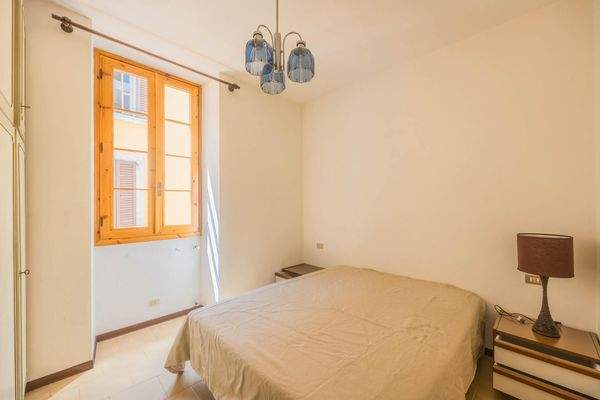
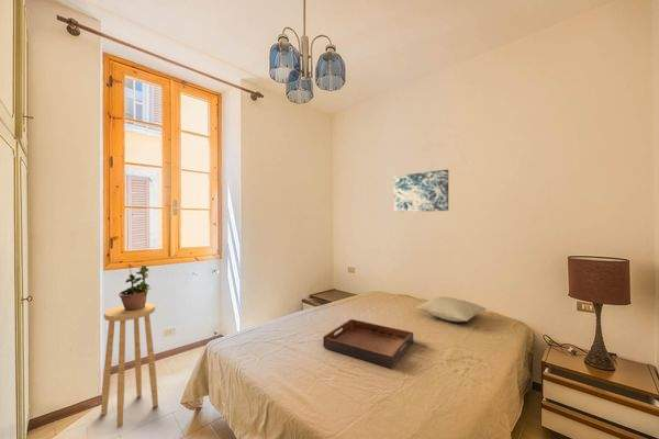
+ stool (135, 359)
+ potted plant (132, 284)
+ pillow (450, 307)
+ serving tray (368, 339)
+ wall art (418, 192)
